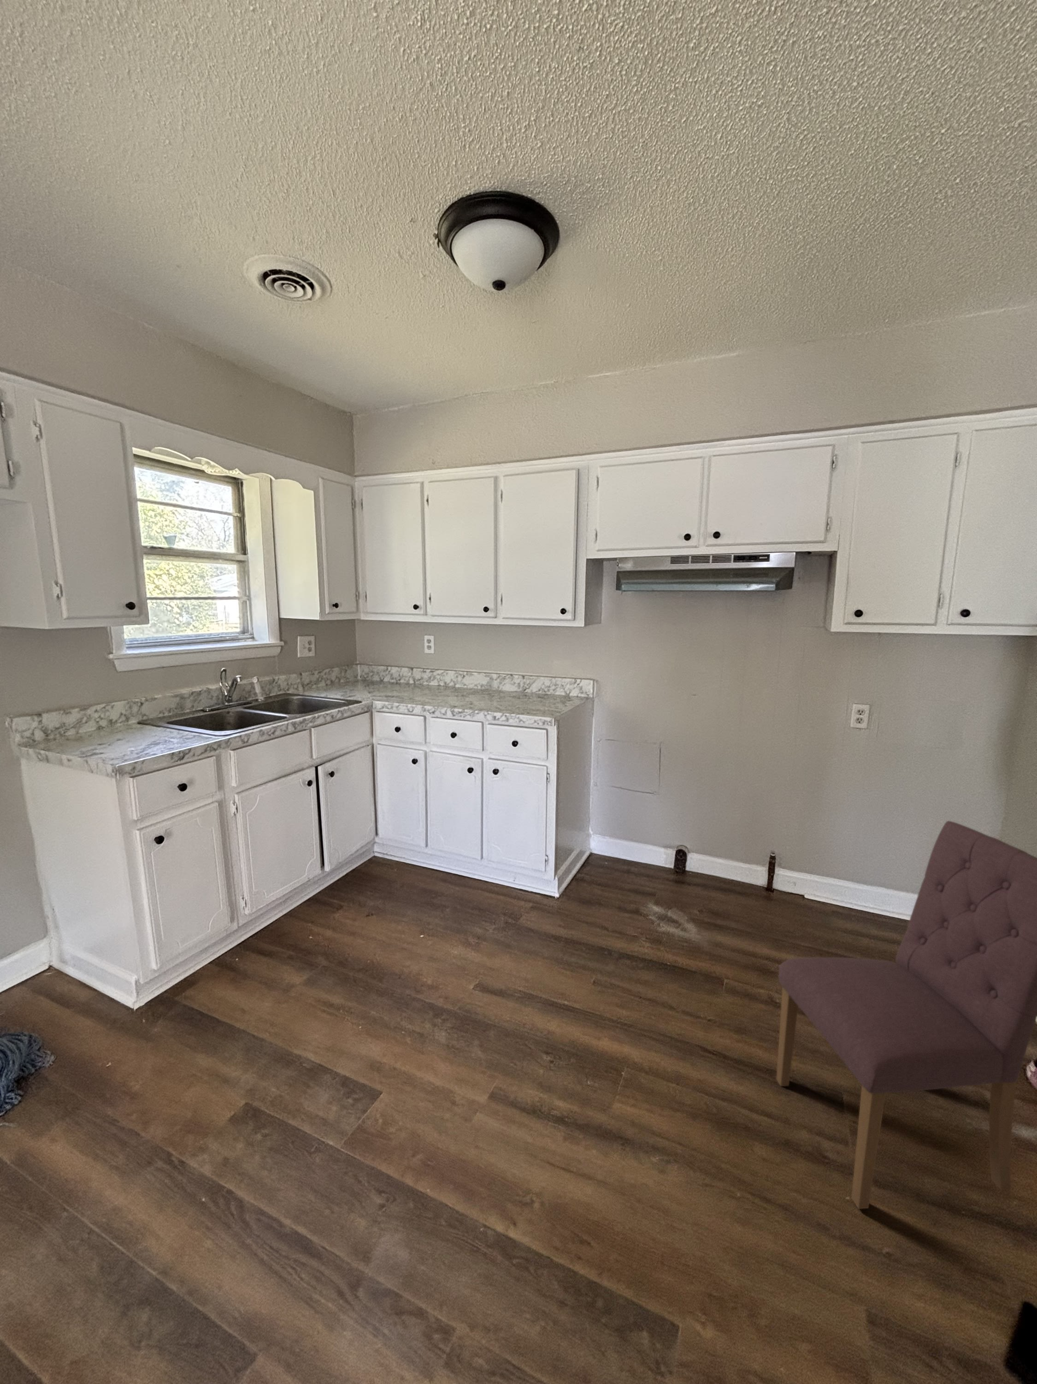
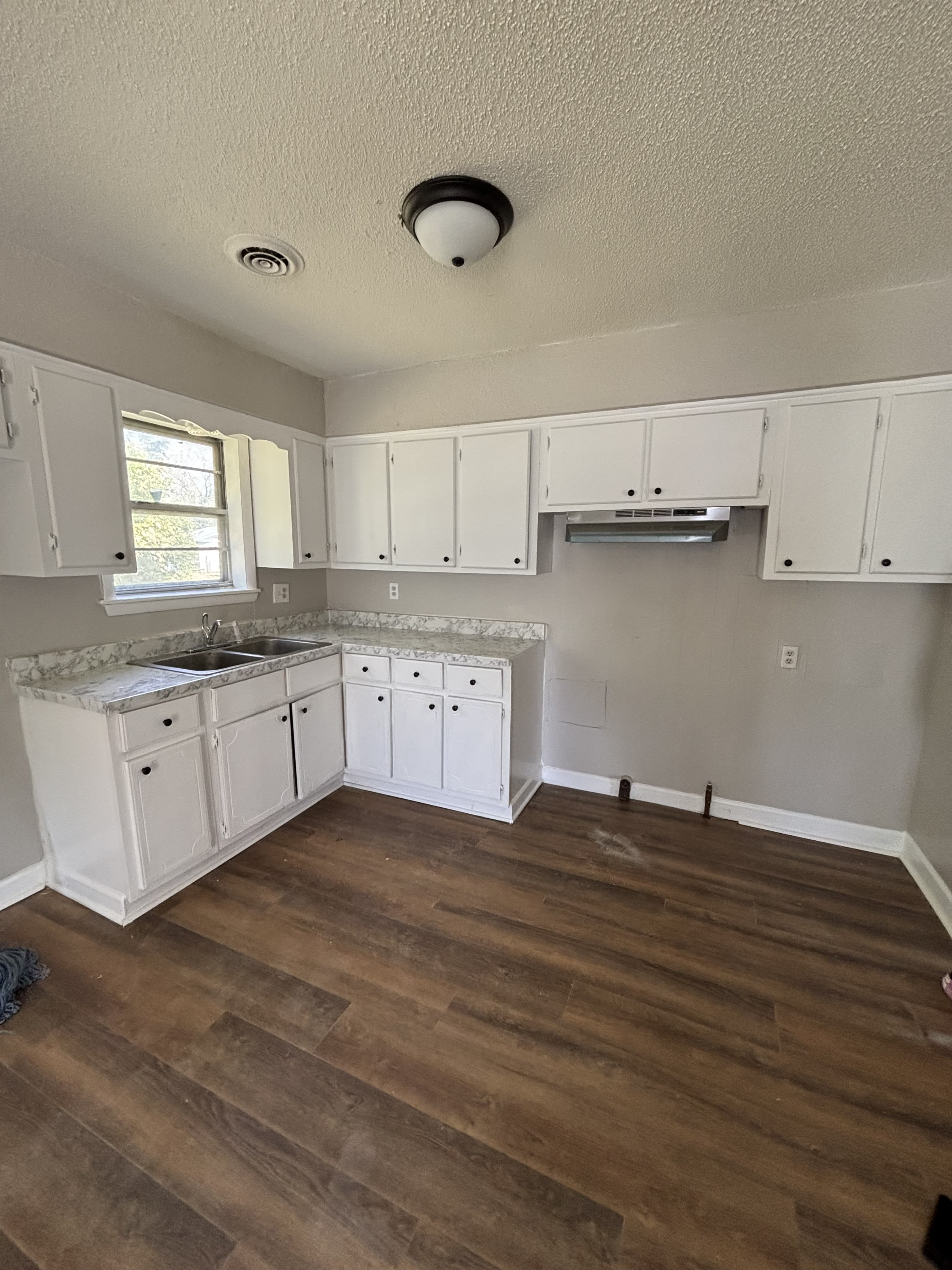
- dining chair (906, 995)
